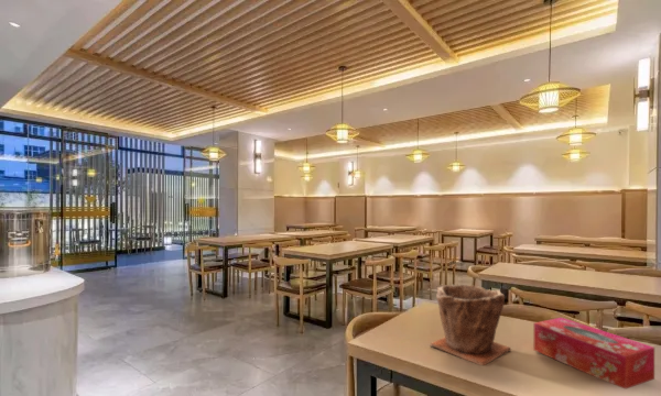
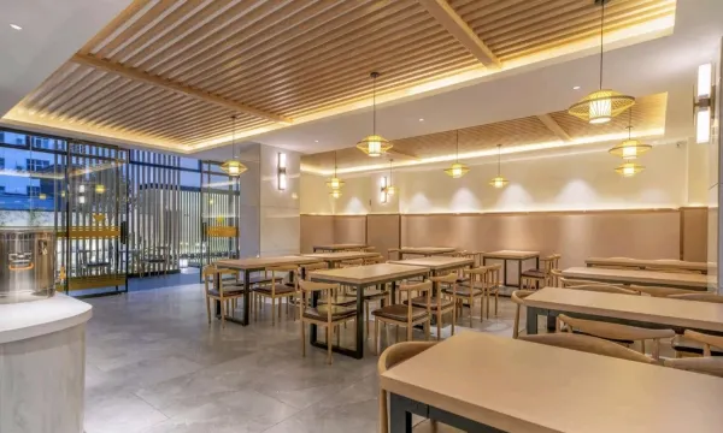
- tissue box (588, 349)
- plant pot (469, 317)
